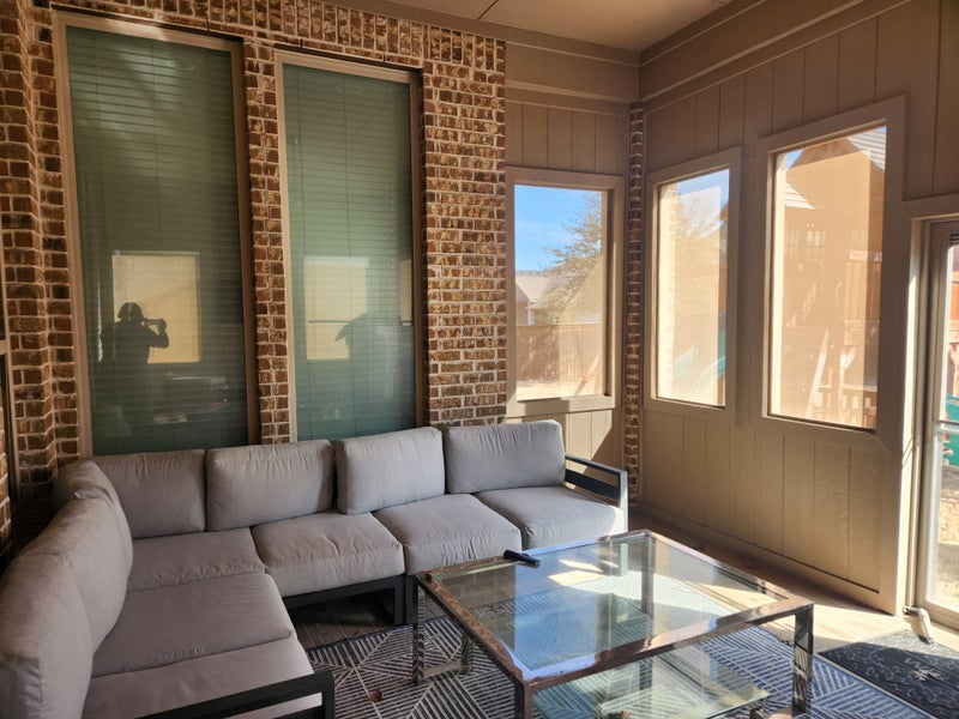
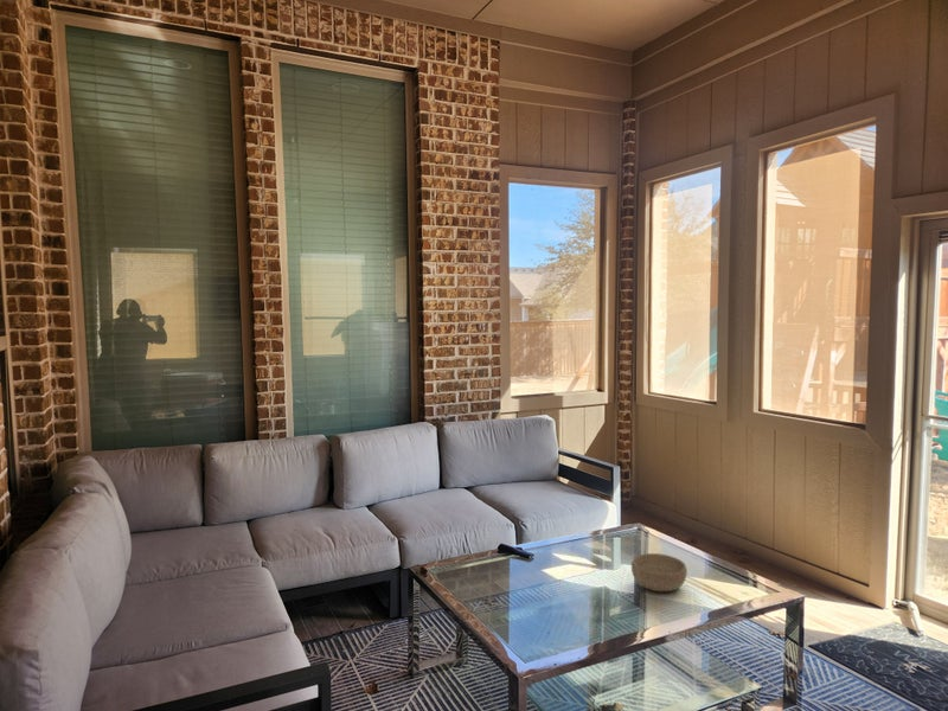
+ bowl (658, 575)
